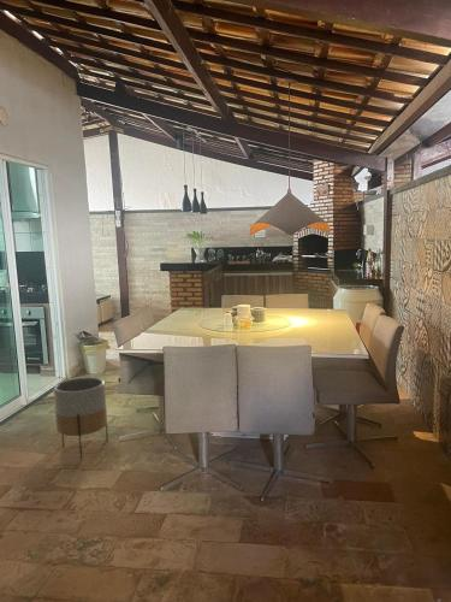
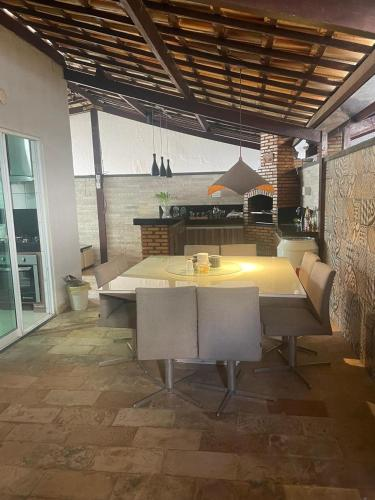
- planter (81, 415)
